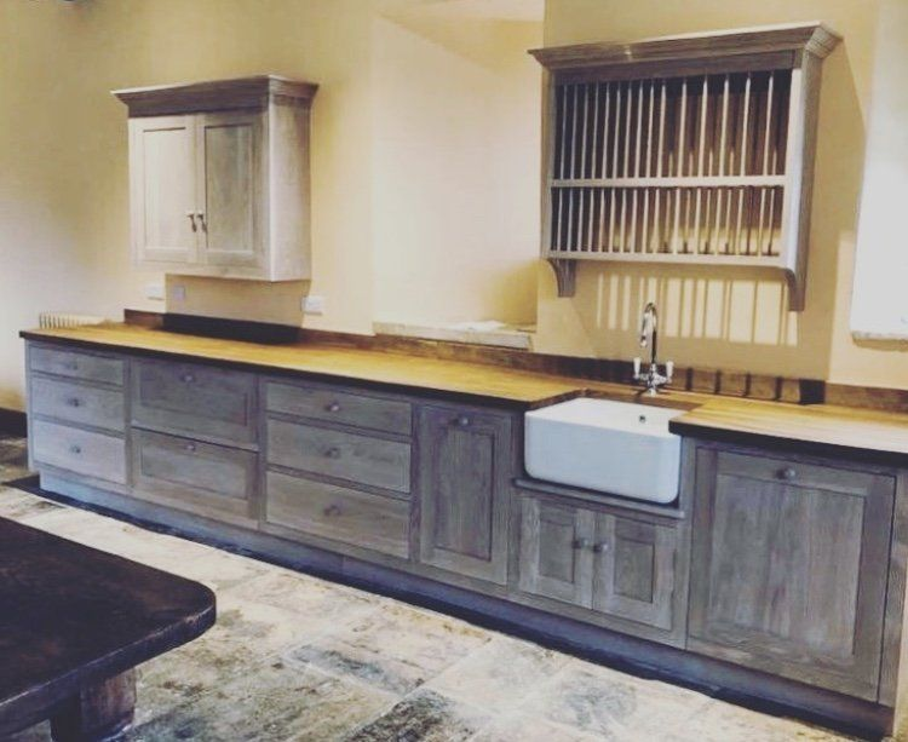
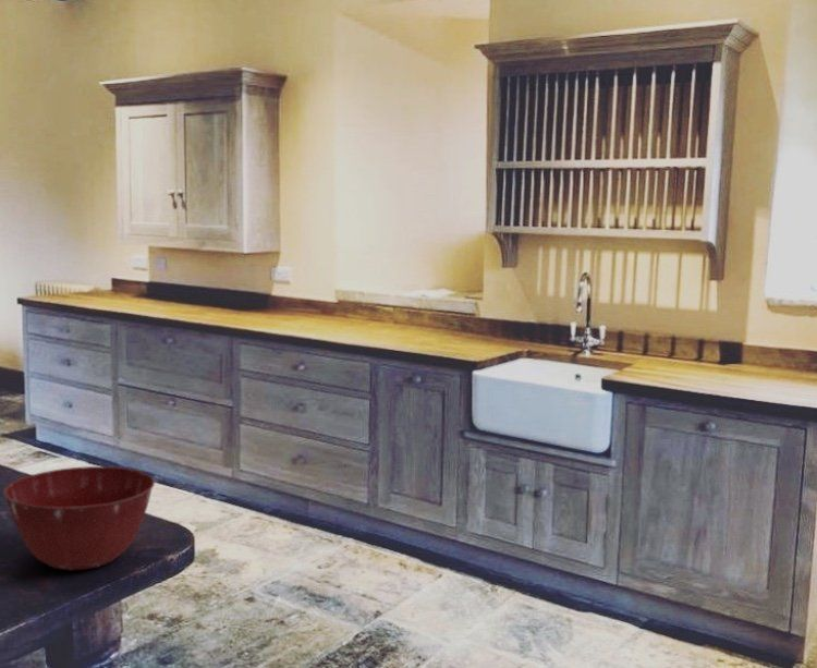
+ mixing bowl (82, 521)
